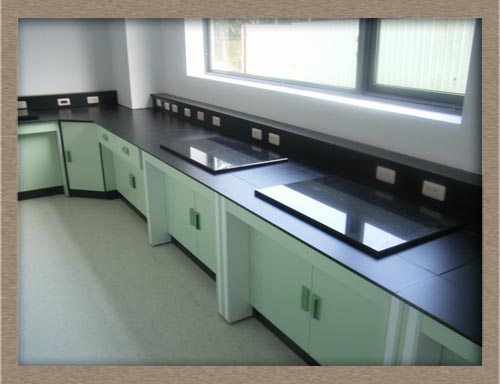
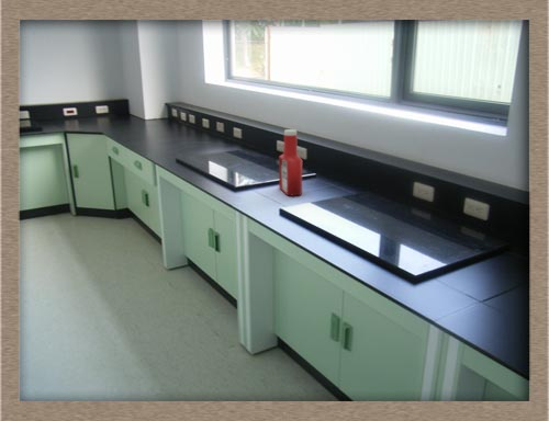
+ soap bottle (290, 161)
